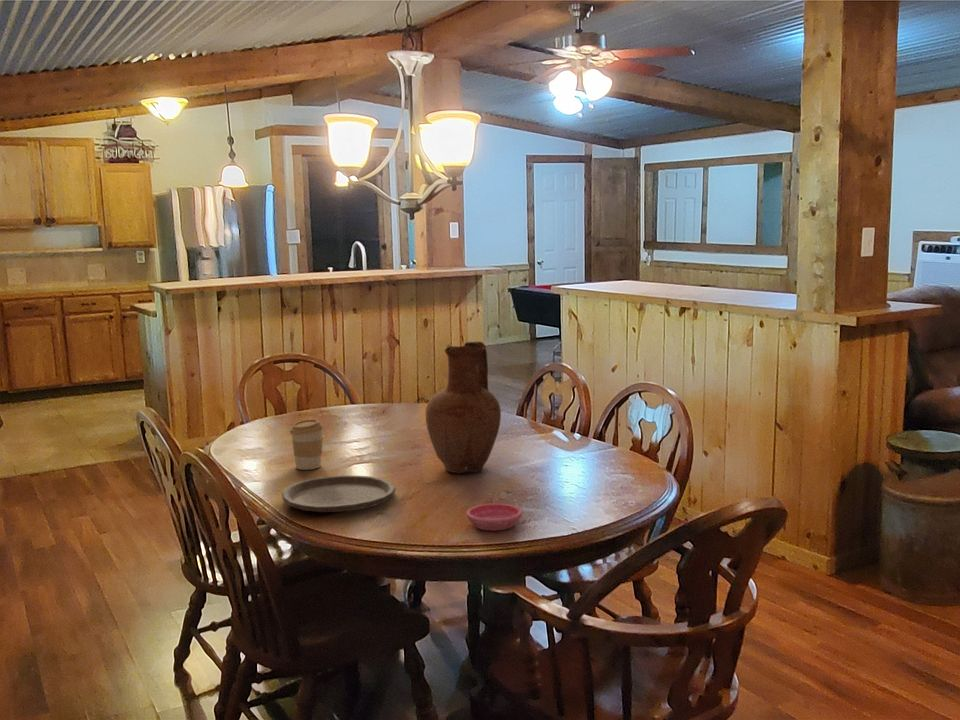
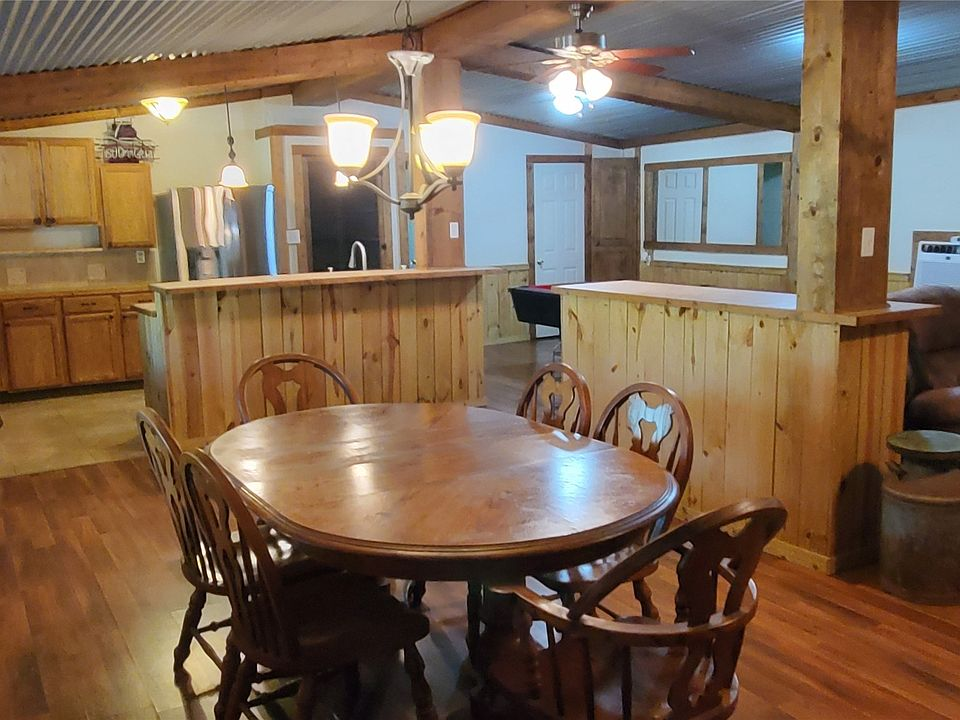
- saucer (494, 517)
- coffee cup (307, 444)
- plate (339, 494)
- vase (462, 406)
